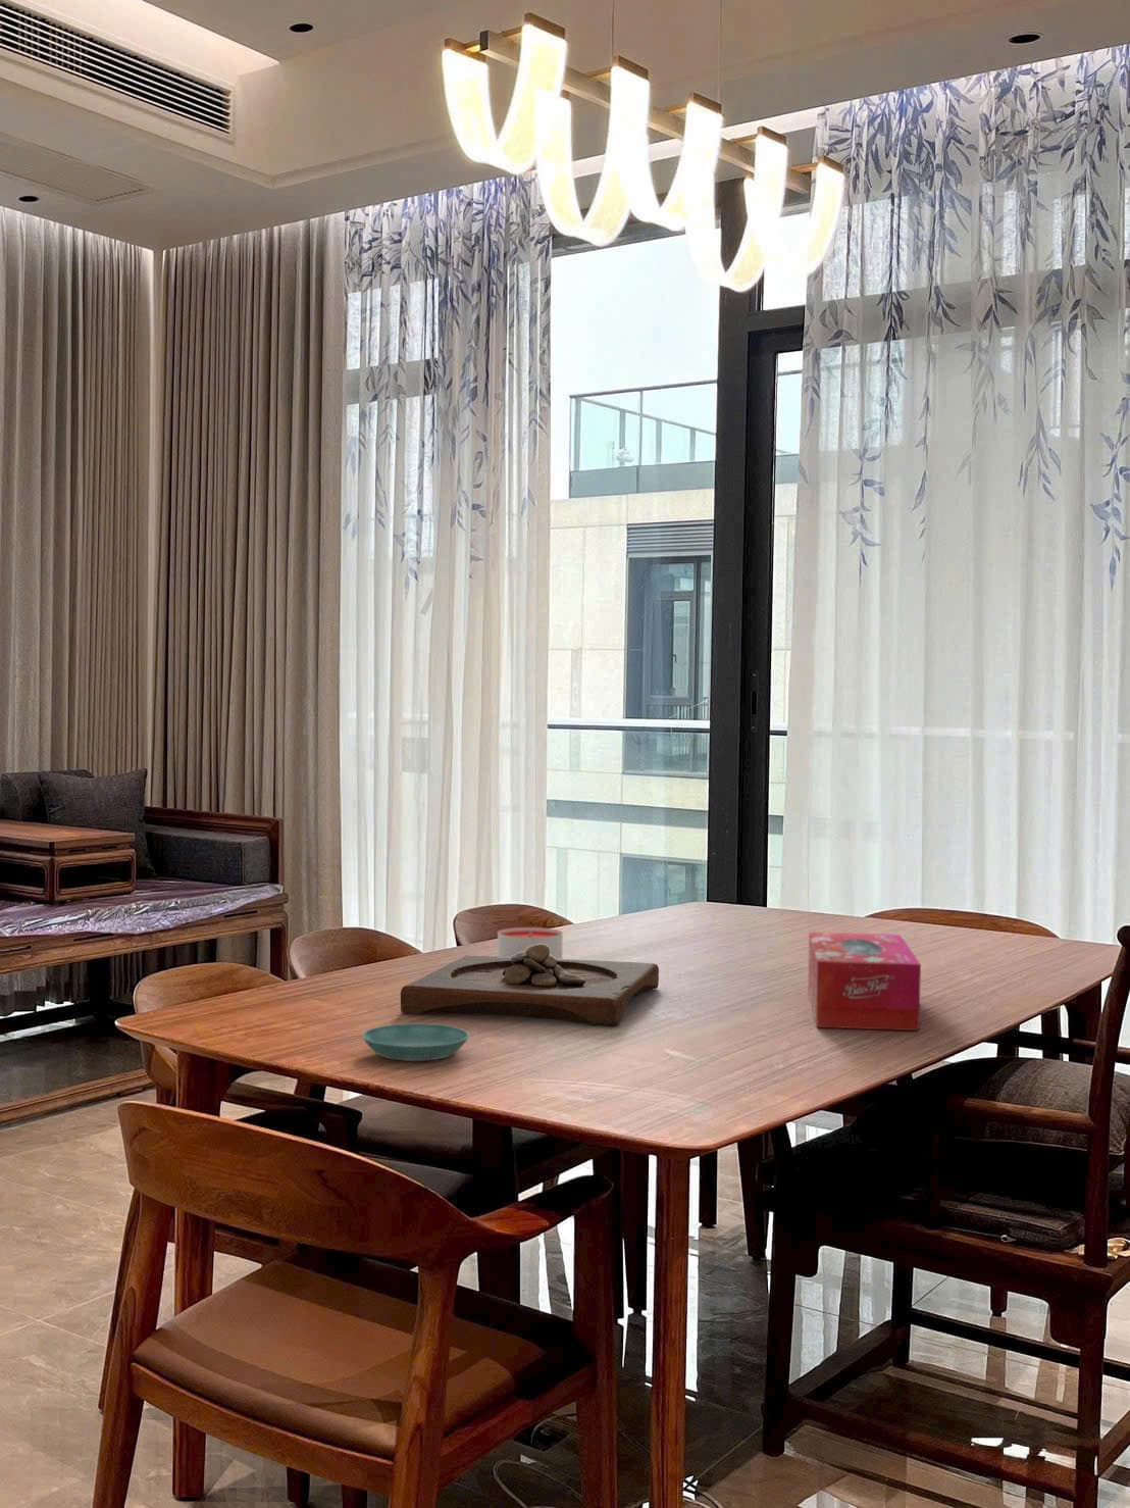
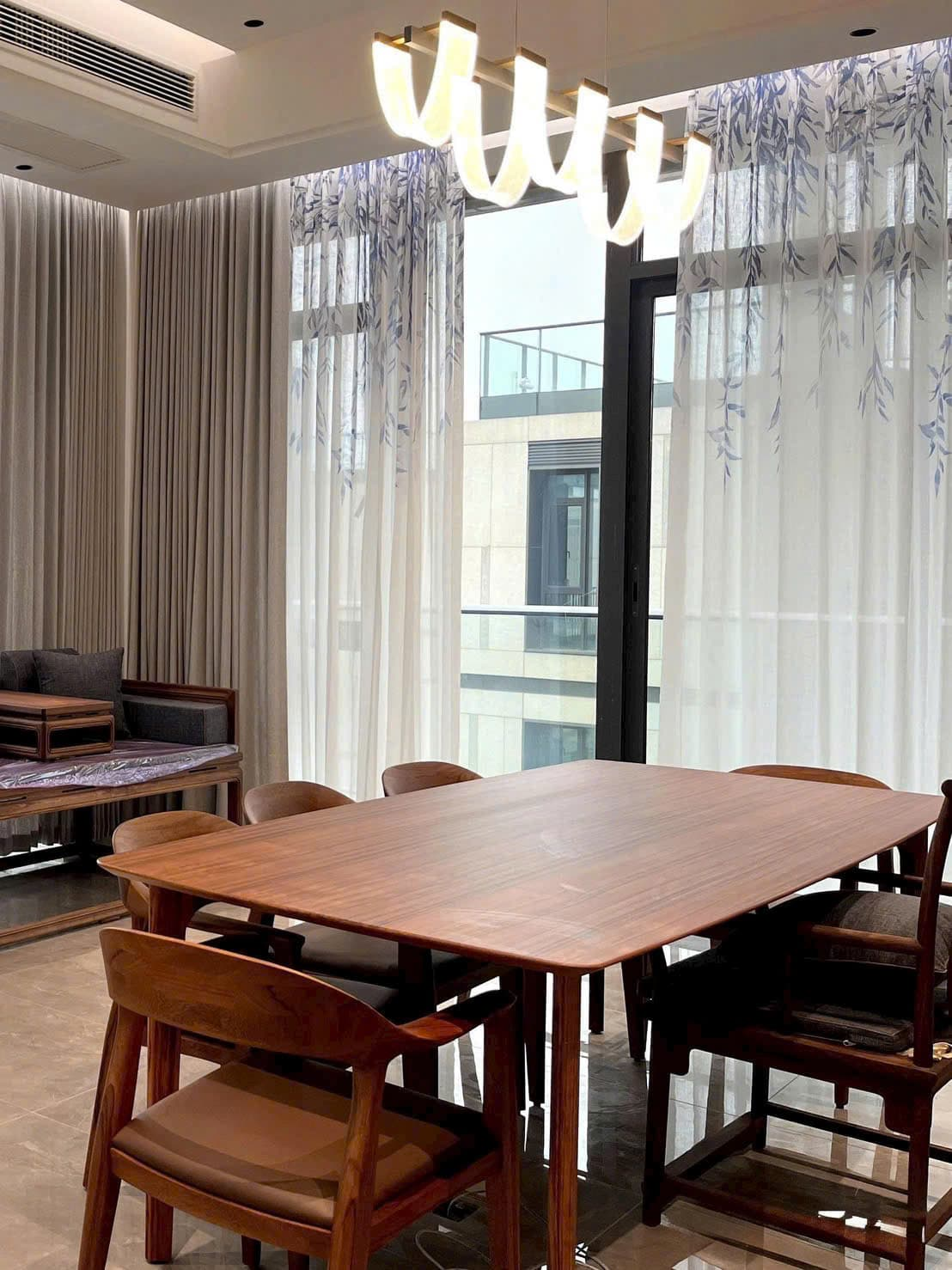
- tissue box (861, 977)
- candle (529, 946)
- wooden tray (534, 971)
- saucer (415, 1043)
